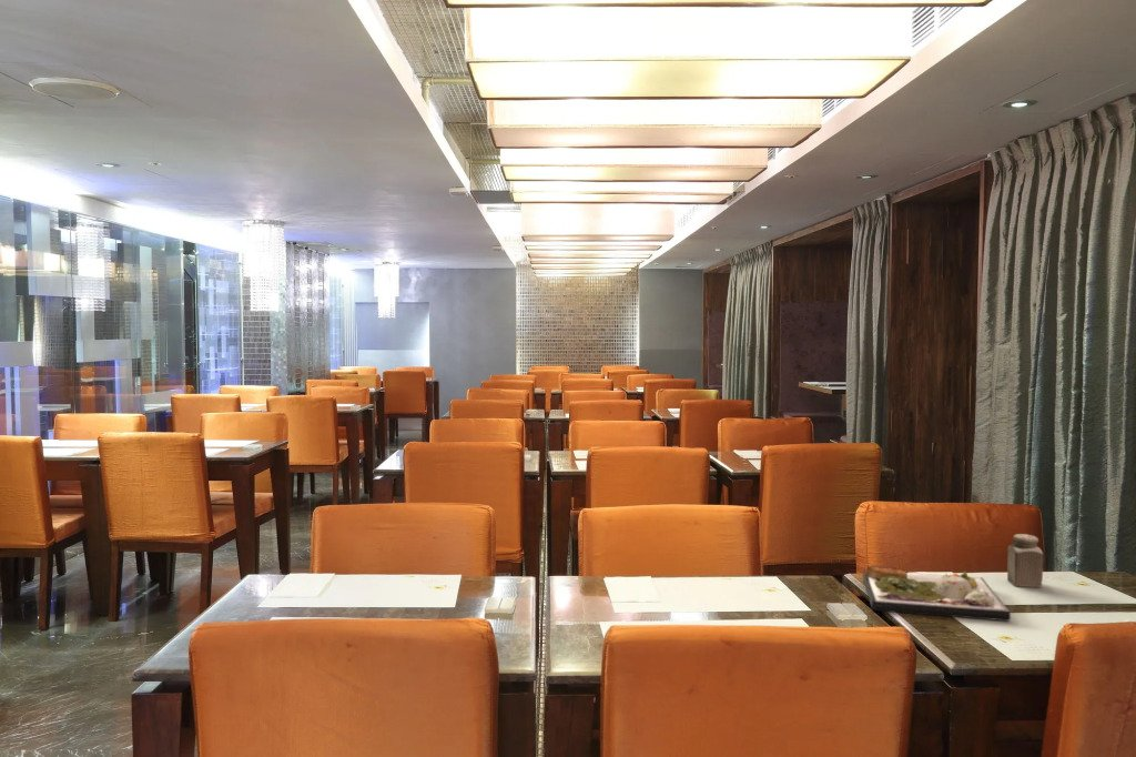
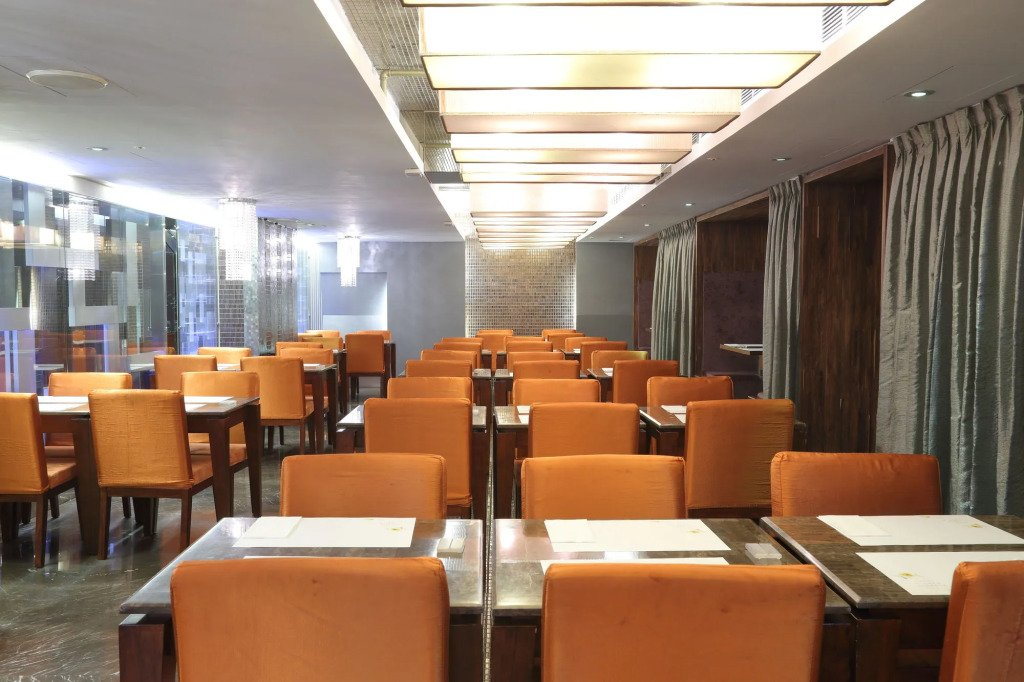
- dinner plate (930, 587)
- salt shaker (1024, 559)
